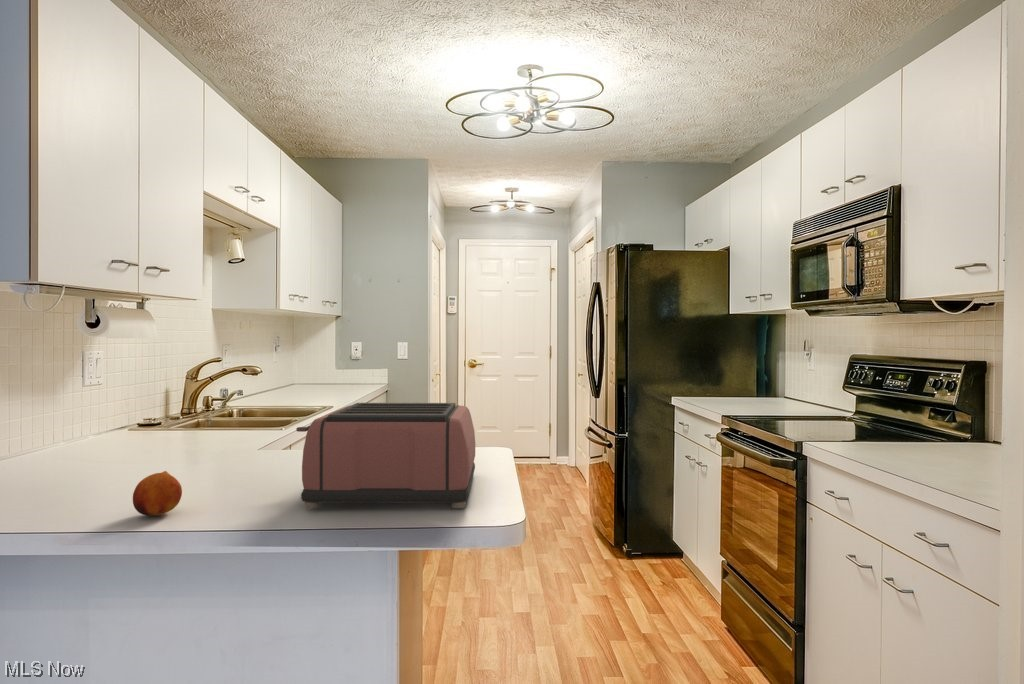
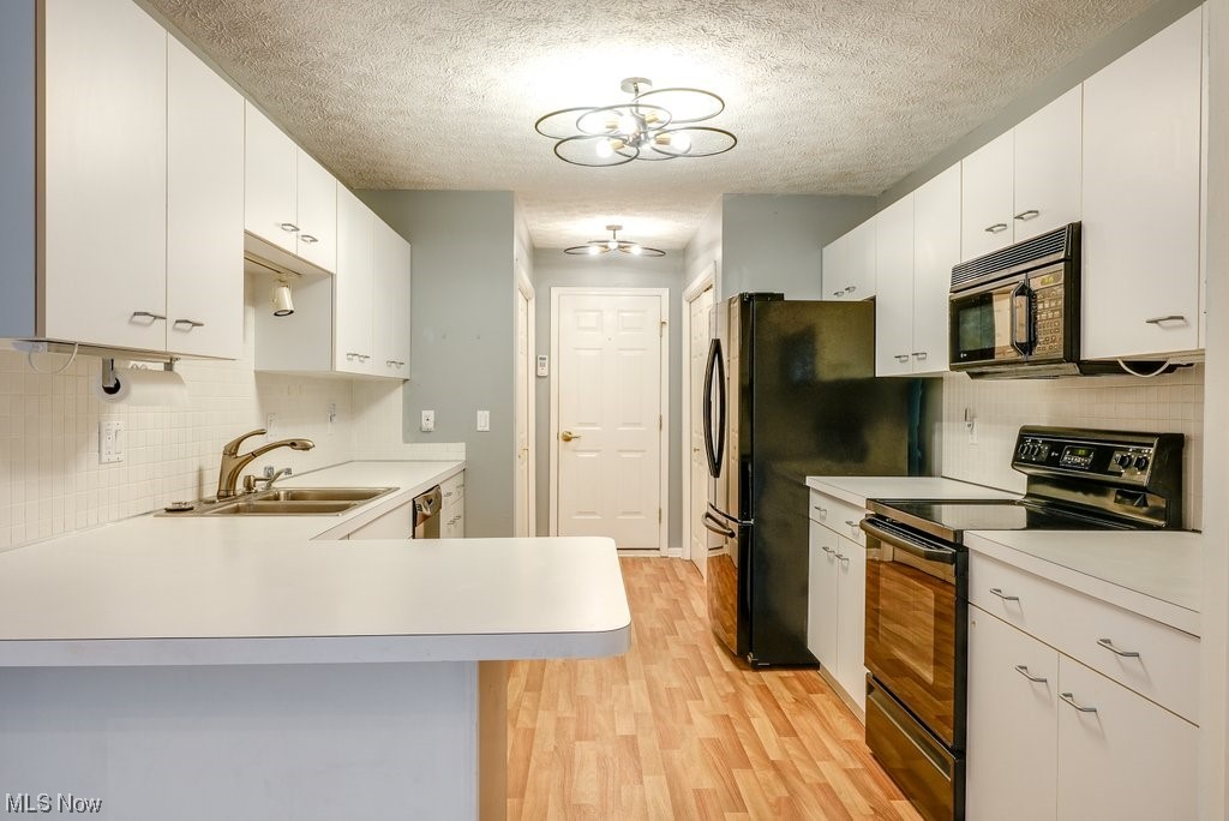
- toaster (389, 449)
- fruit (157, 493)
